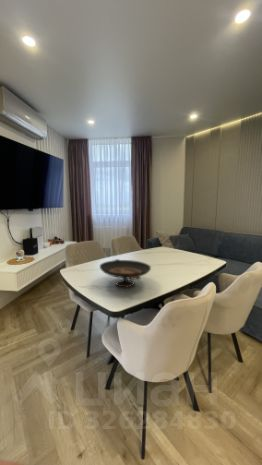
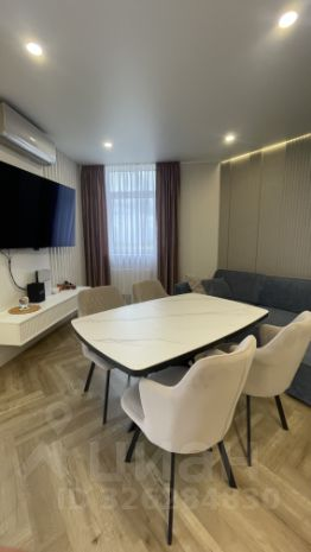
- decorative bowl (125, 274)
